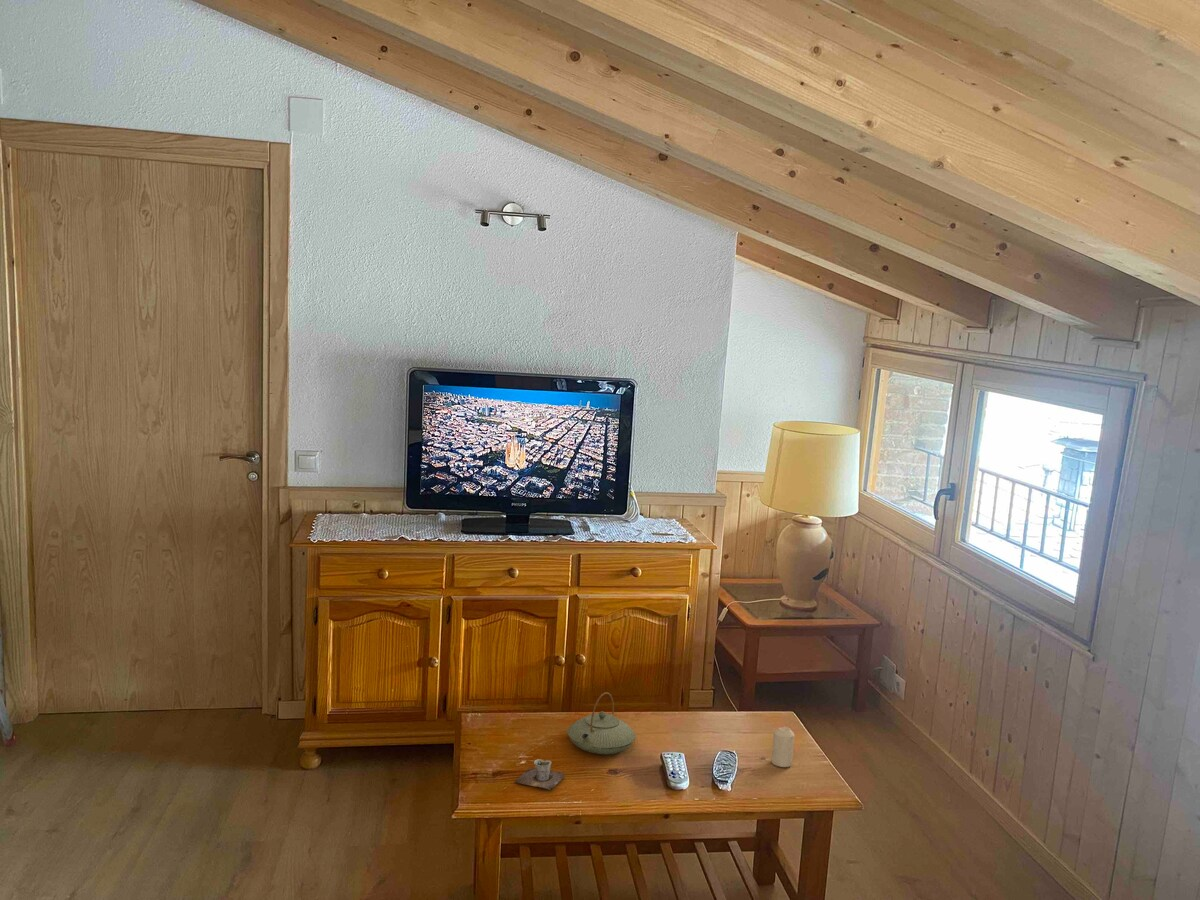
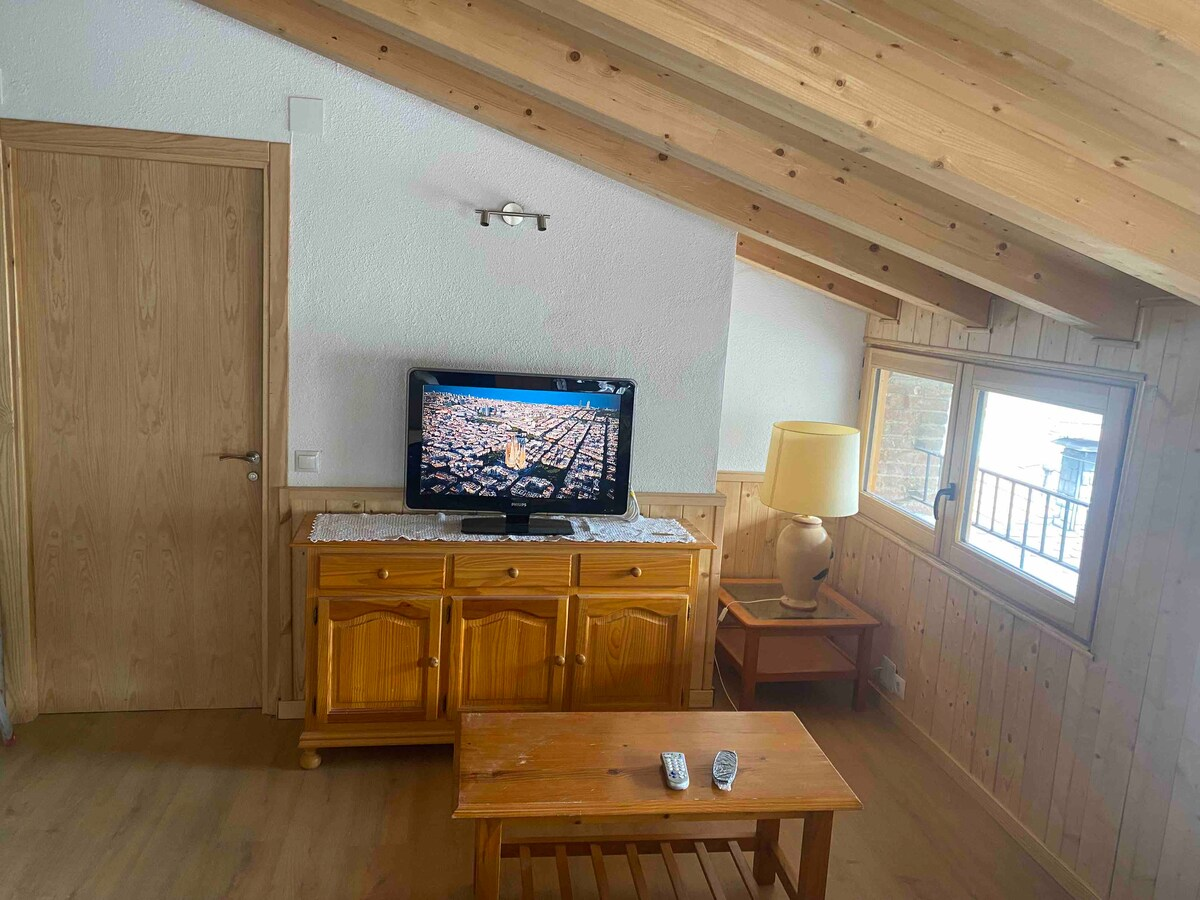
- teapot (600, 721)
- candle (783, 745)
- cup (541, 770)
